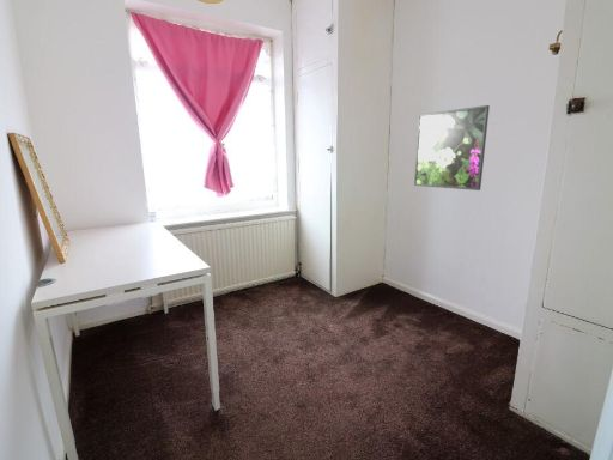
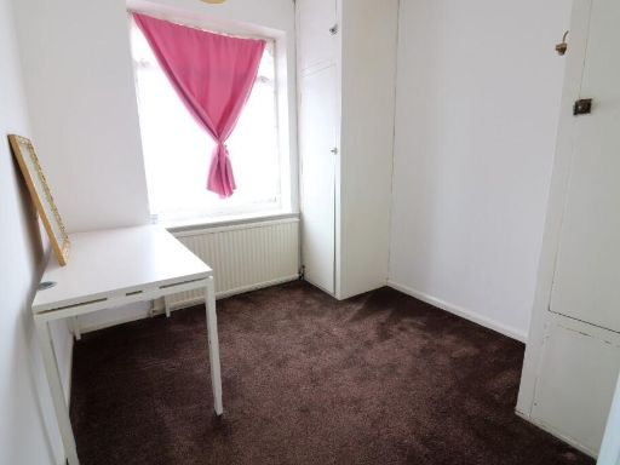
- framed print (447, 150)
